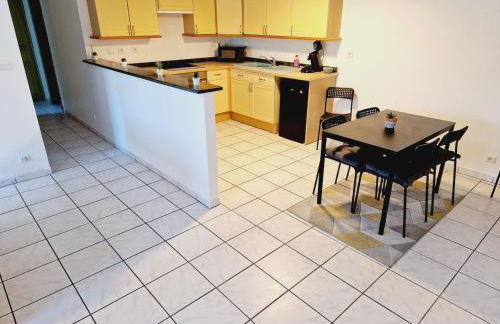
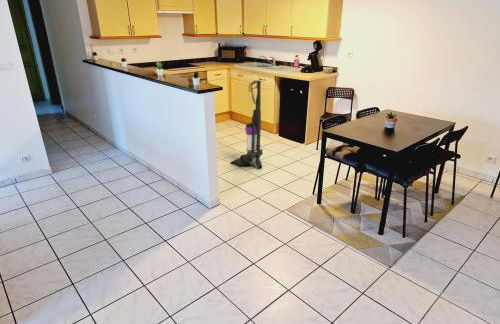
+ vacuum cleaner (249, 124)
